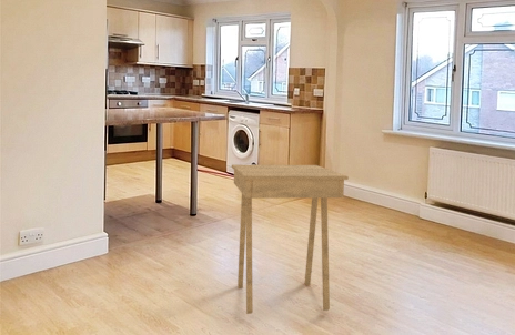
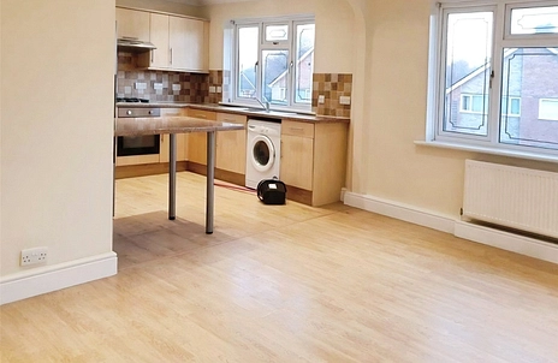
- side table (309, 235)
